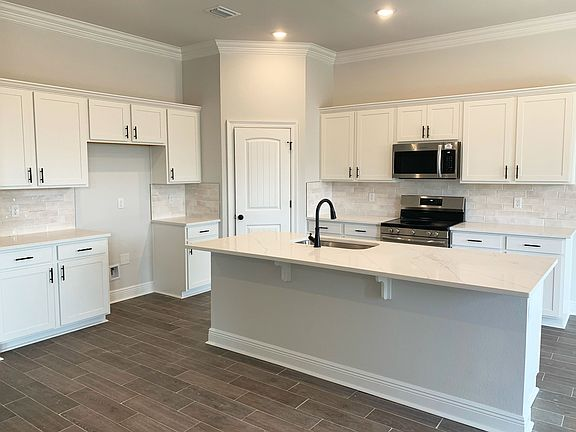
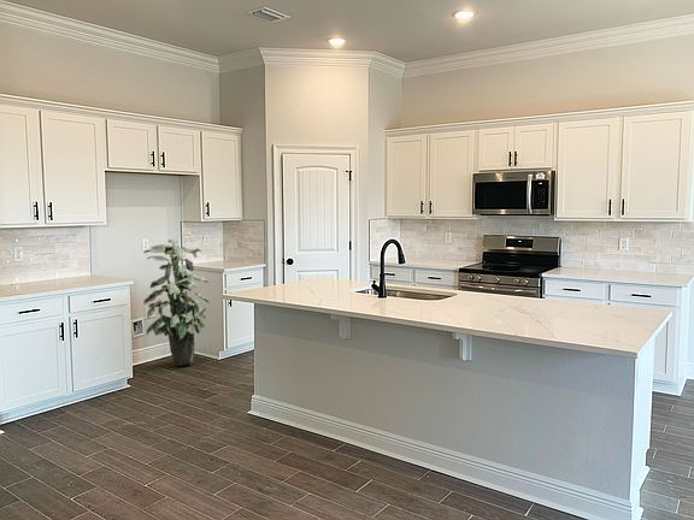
+ indoor plant (176, 302)
